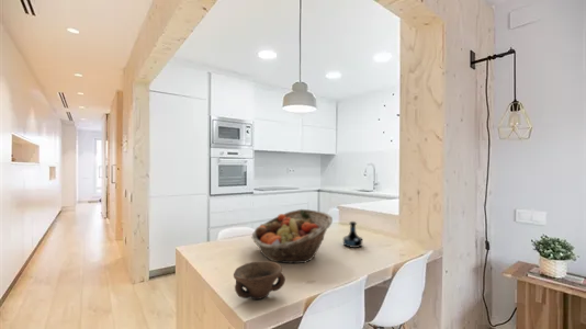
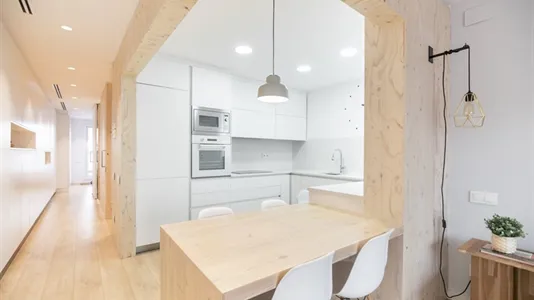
- fruit basket (291, 232)
- bowl (259, 281)
- tequila bottle (352, 232)
